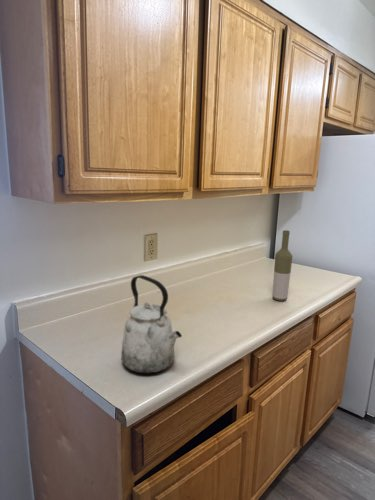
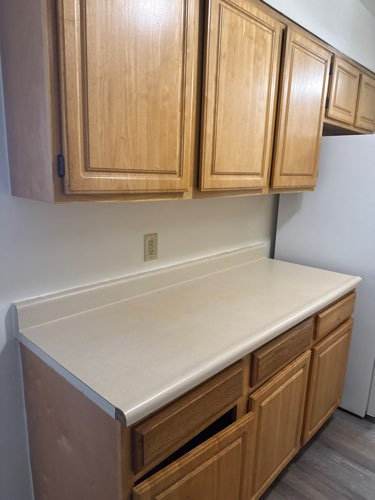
- kettle (154, 325)
- bottle (282, 265)
